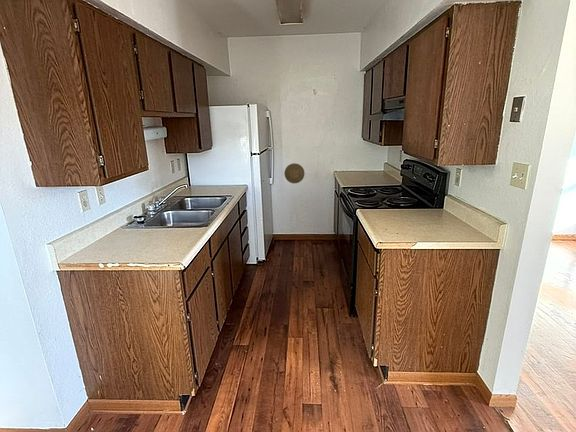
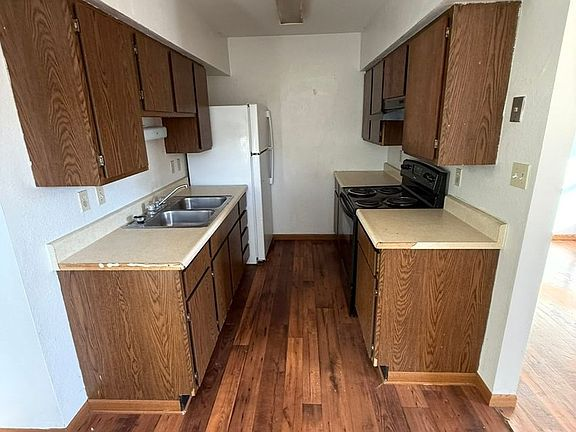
- decorative plate (294, 173)
